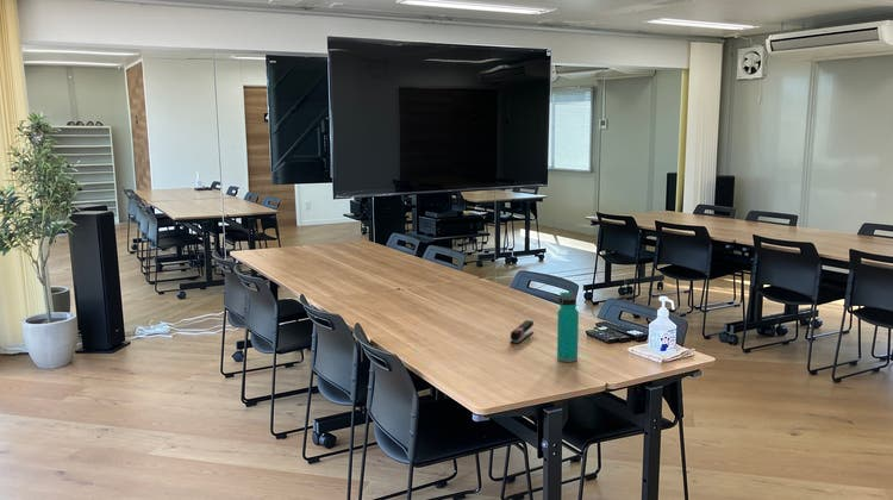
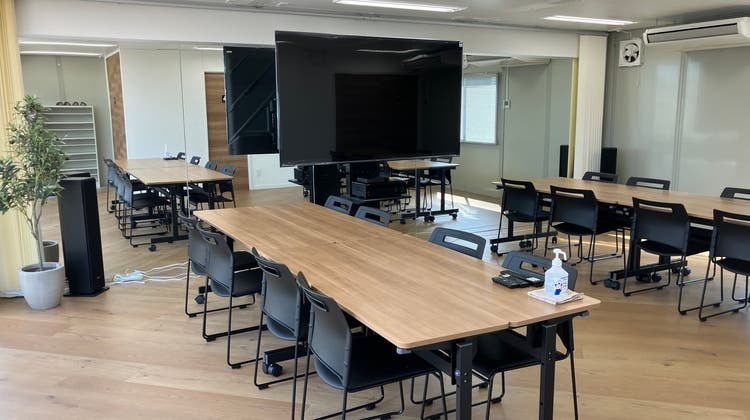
- stapler (522, 331)
- water bottle (568, 325)
